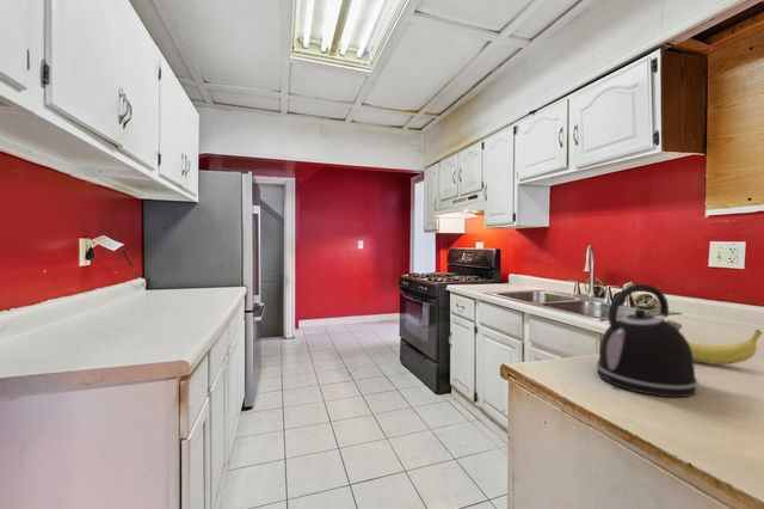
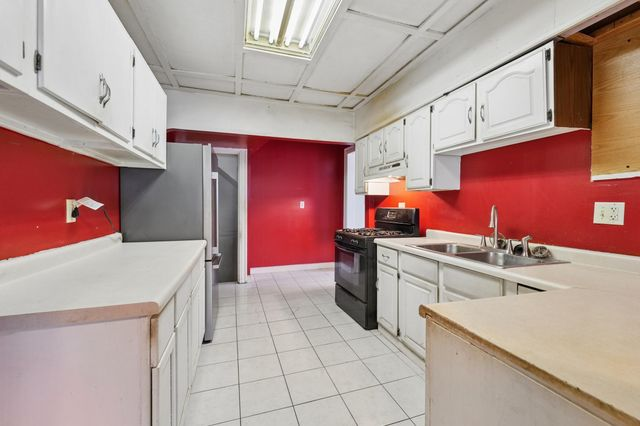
- kettle (643, 332)
- fruit (704, 345)
